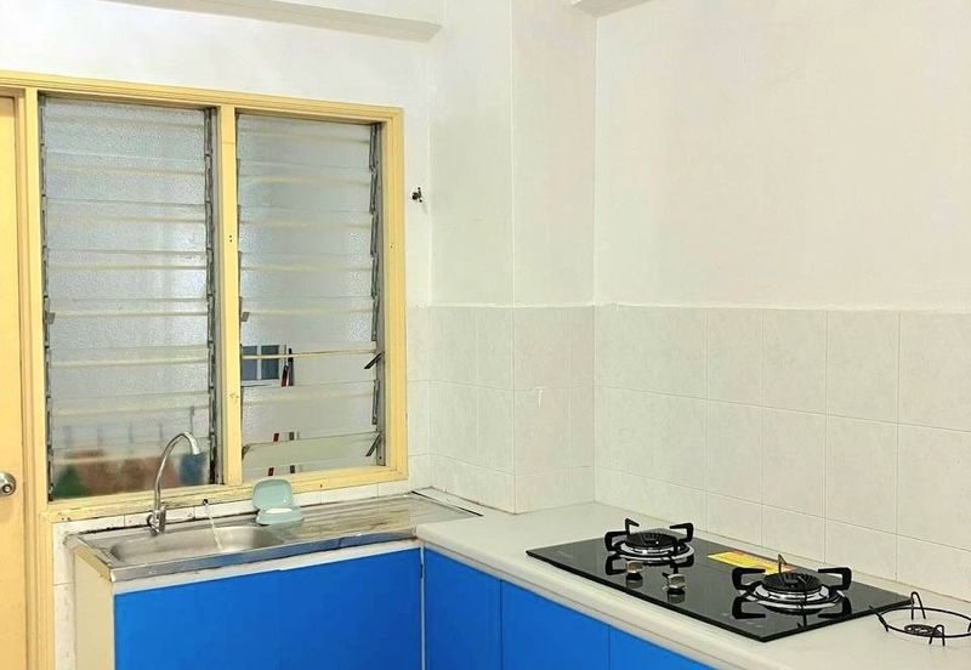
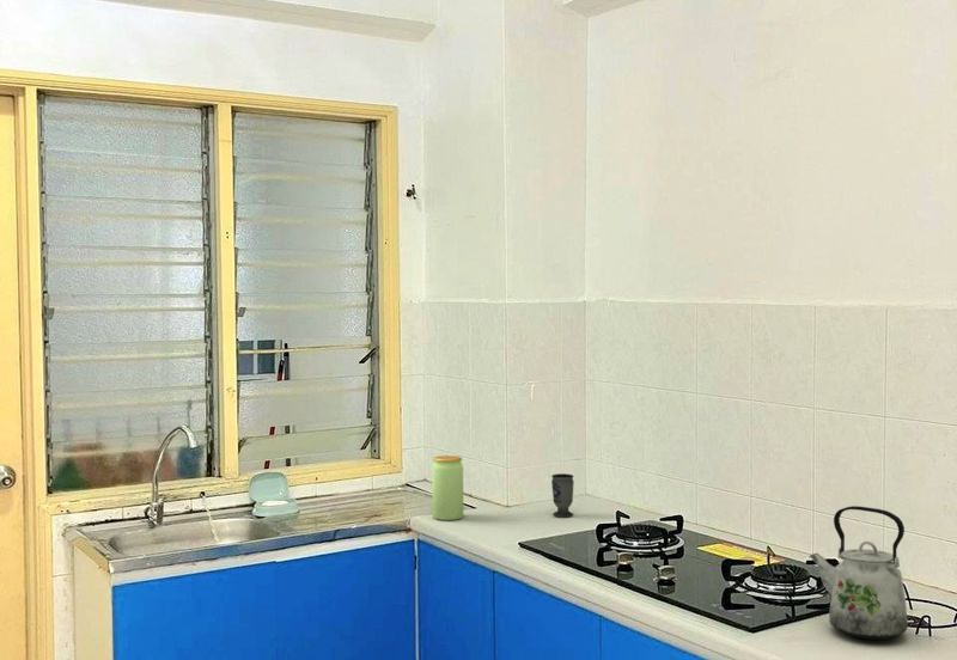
+ jar (447, 487)
+ cup (562, 495)
+ kettle (854, 568)
